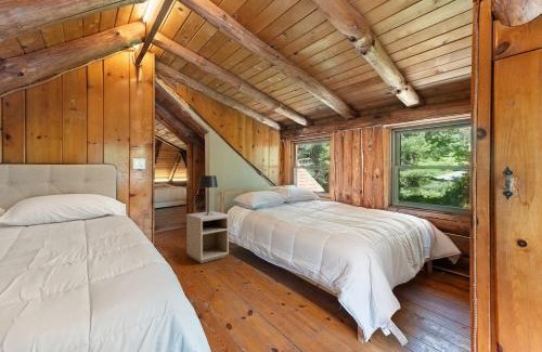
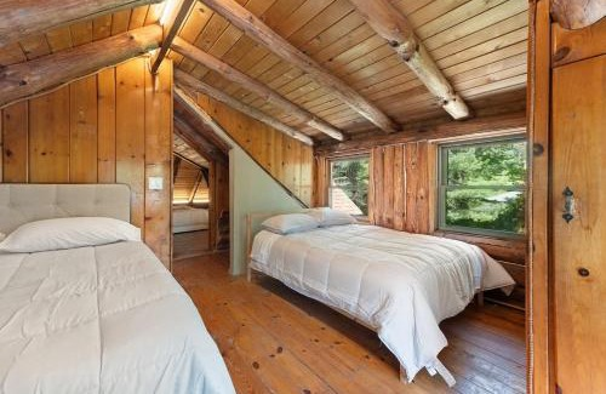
- table lamp (207, 194)
- nightstand (207, 235)
